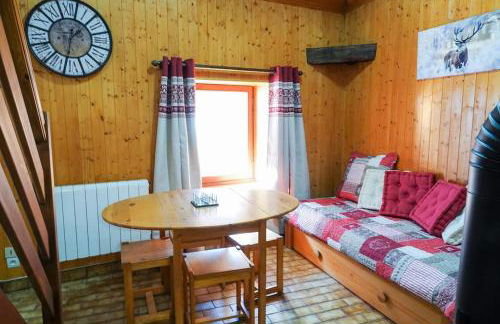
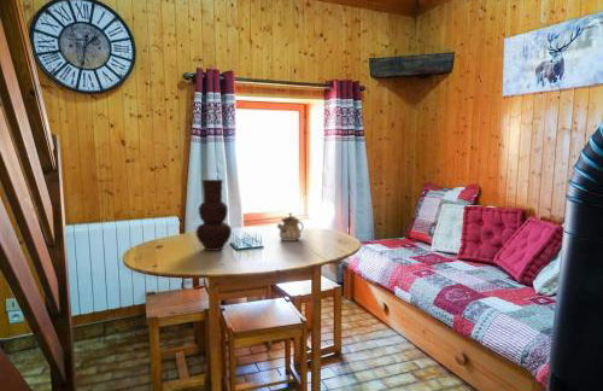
+ teapot (291, 224)
+ vase (212, 214)
